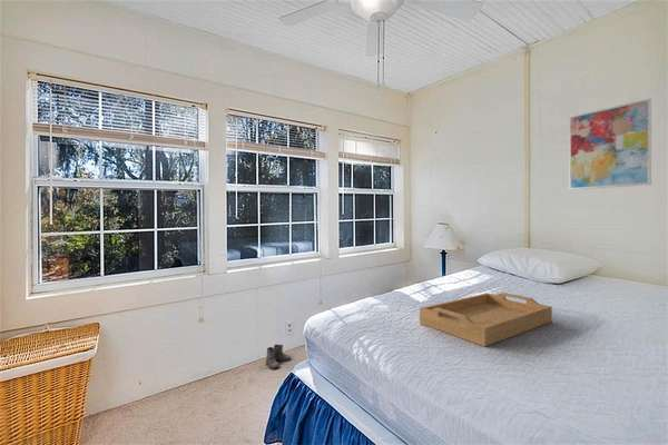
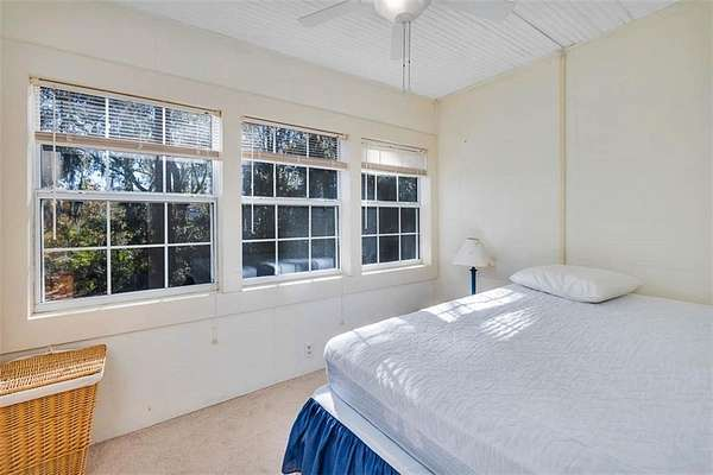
- boots (276, 355)
- serving tray (485, 312)
- wall art (607, 148)
